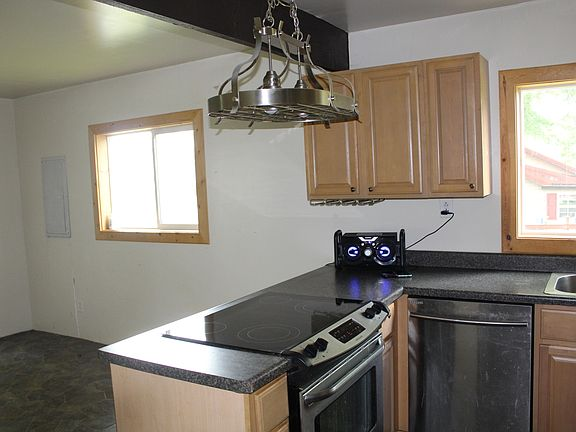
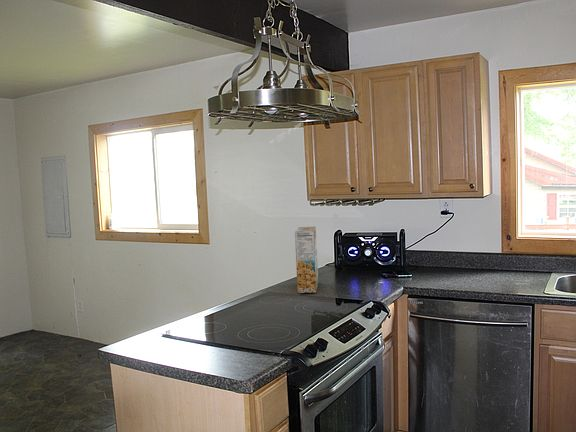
+ cereal box (307, 258)
